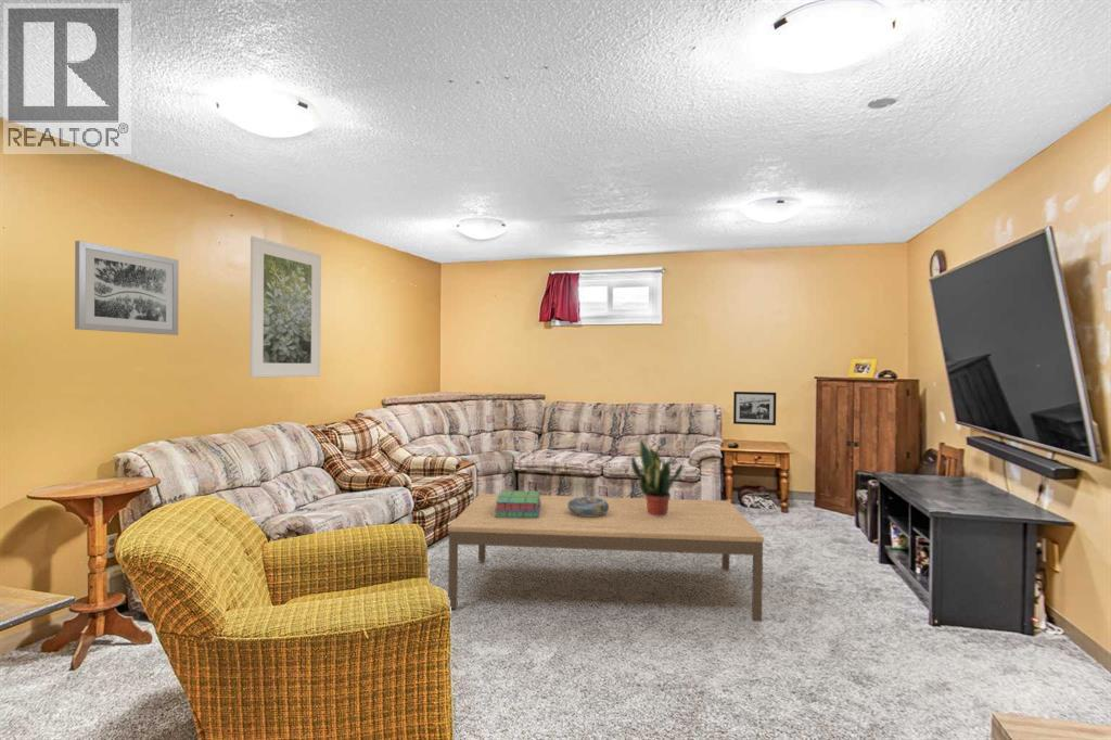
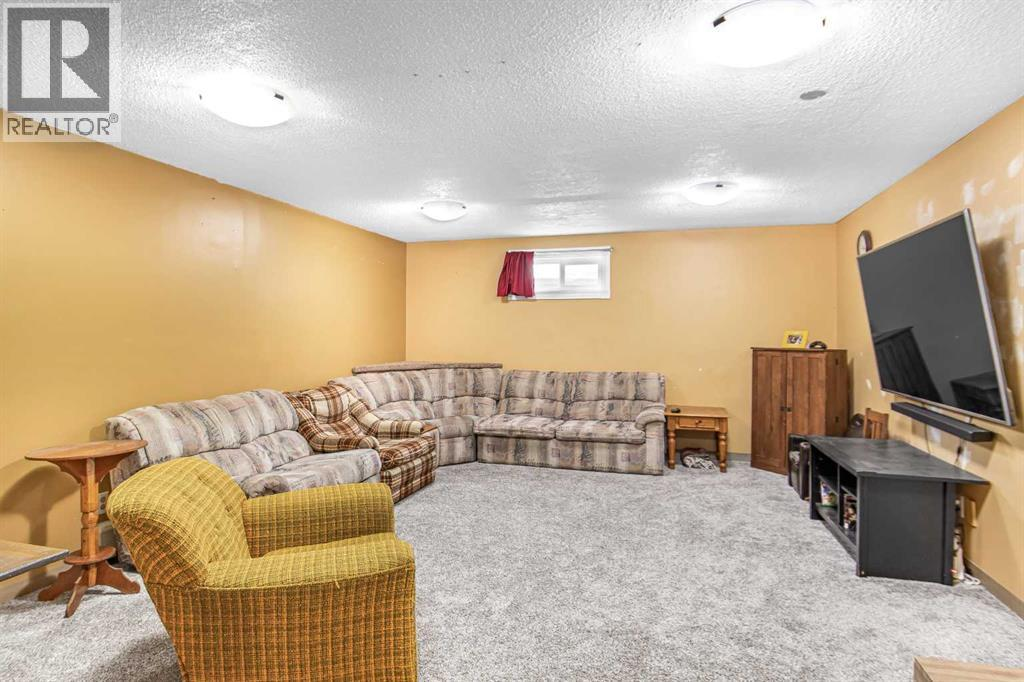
- picture frame (754, 408)
- decorative bowl (588, 506)
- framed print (288, 311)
- coffee table (601, 549)
- wall art (130, 291)
- stack of books (519, 502)
- potted plant (660, 476)
